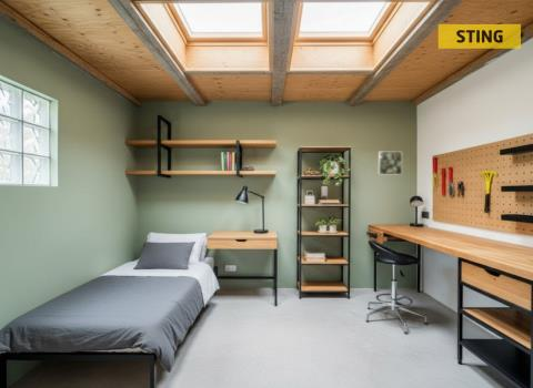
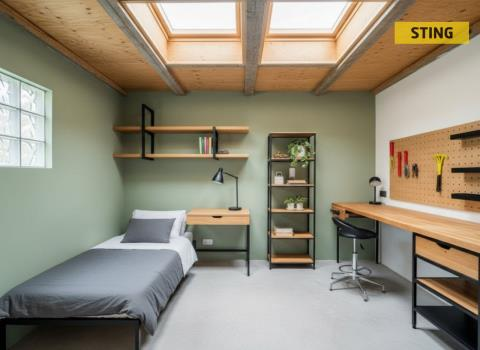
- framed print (390, 163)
